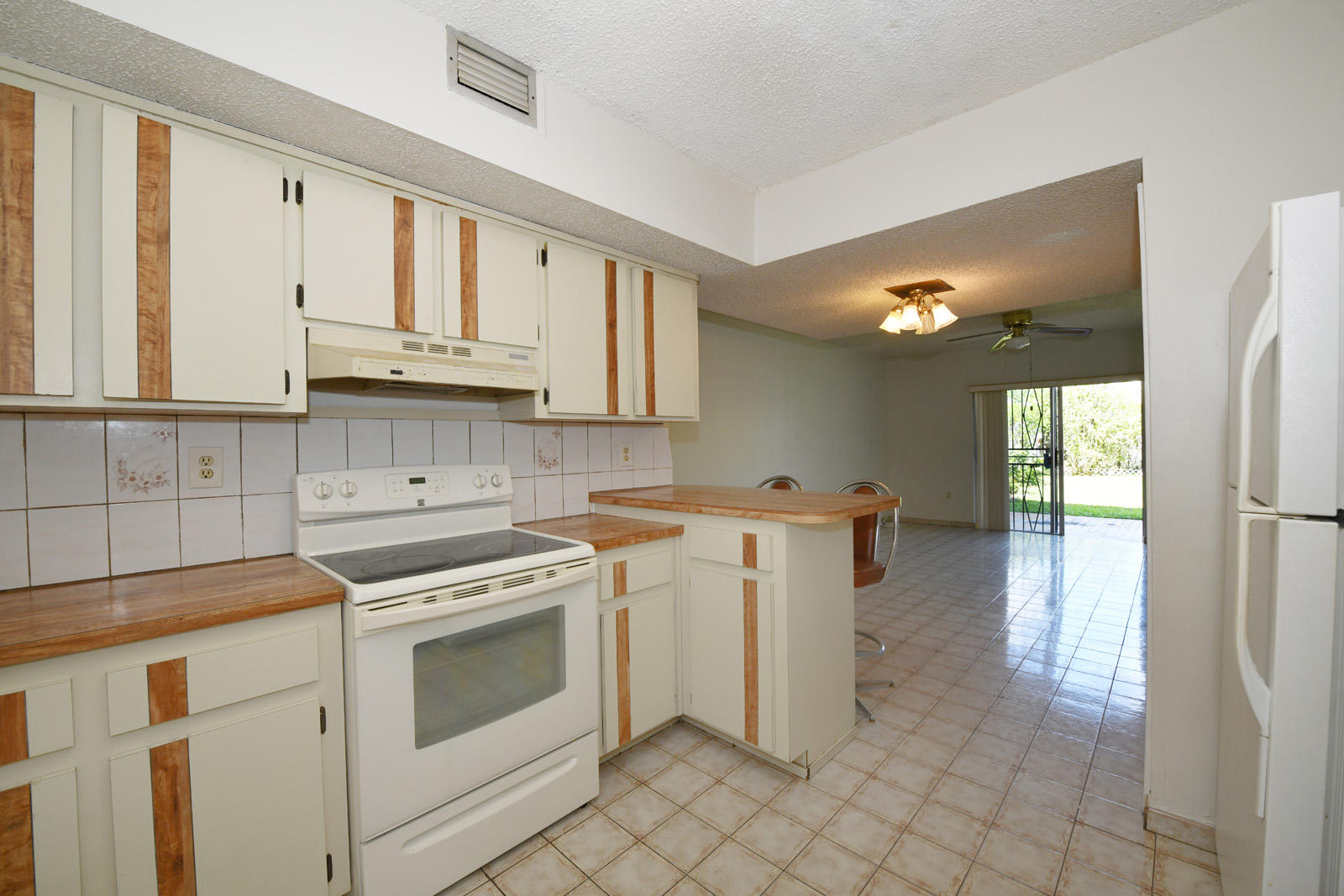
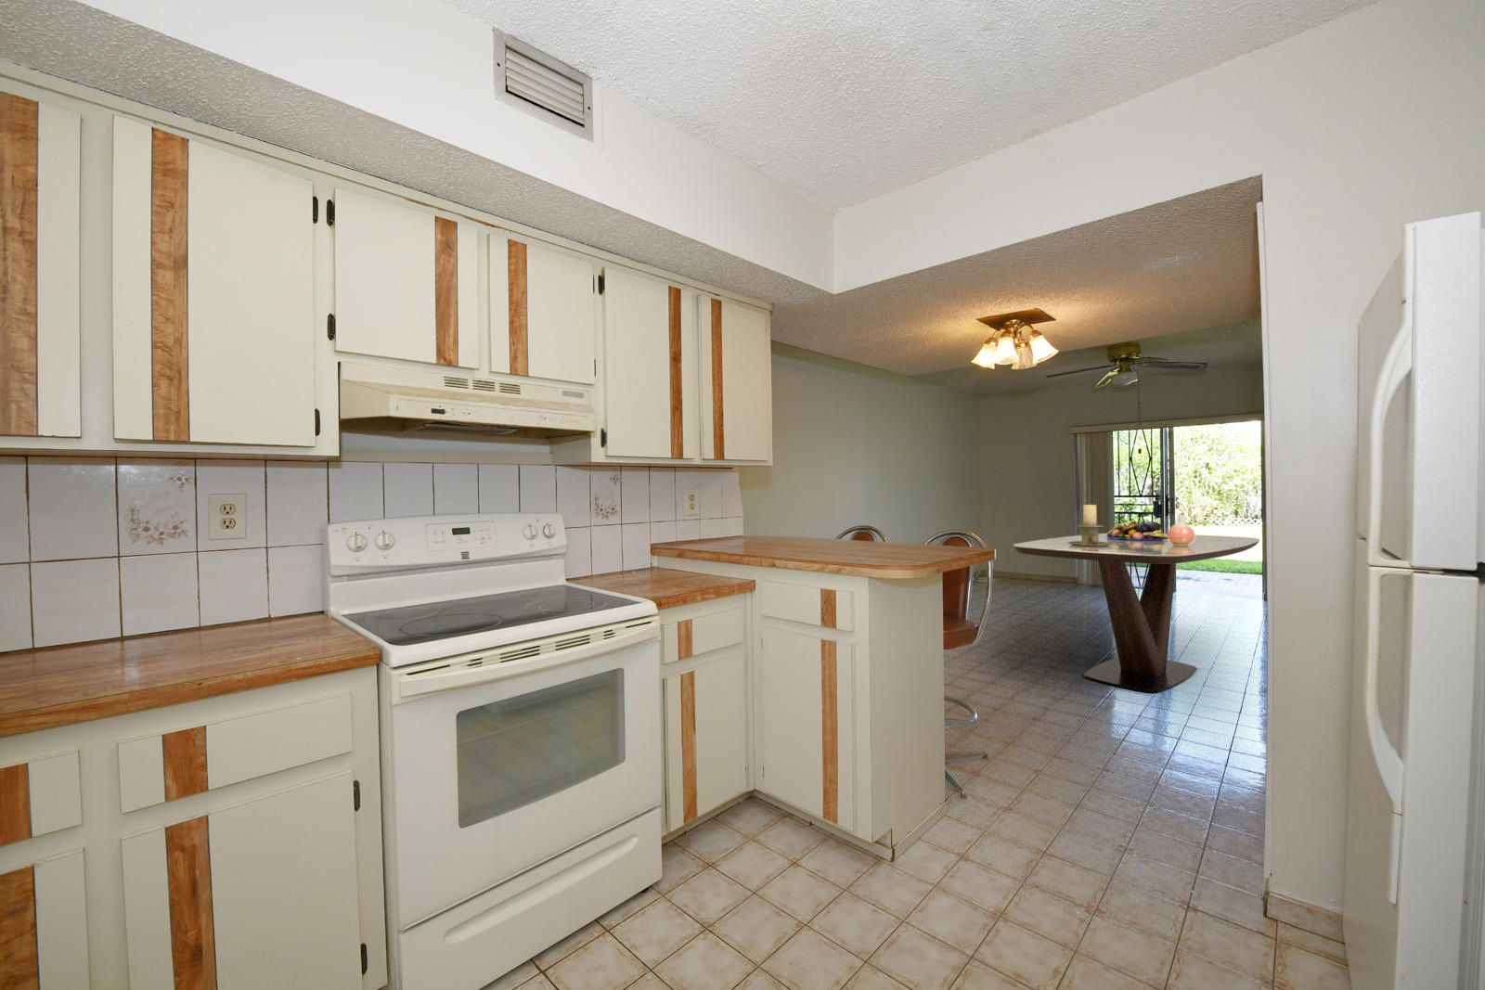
+ dining table (1140, 607)
+ vase (1180, 529)
+ candle holder (1089, 524)
+ fruit bowl (1136, 529)
